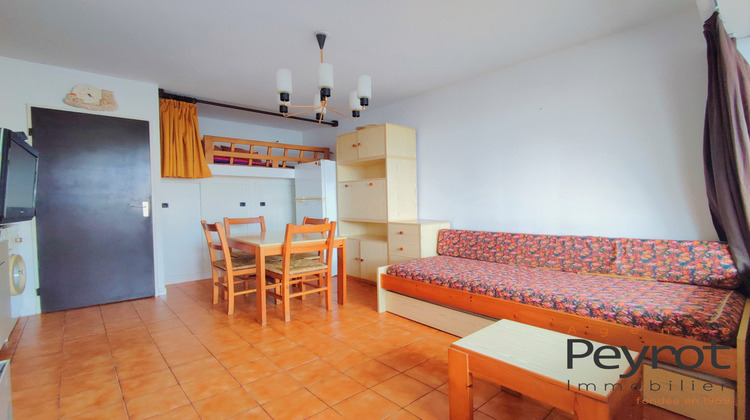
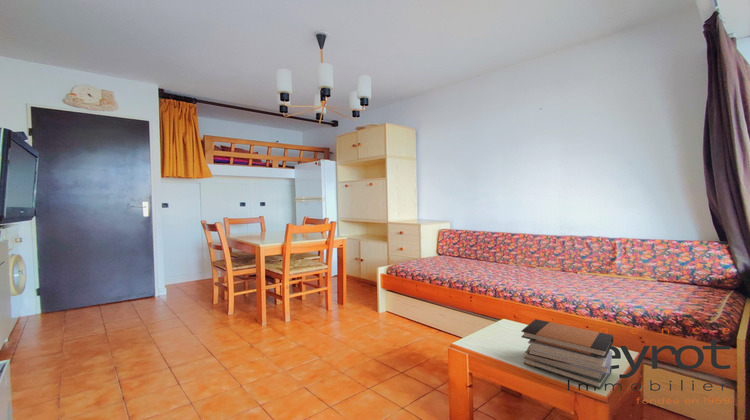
+ book stack (567, 350)
